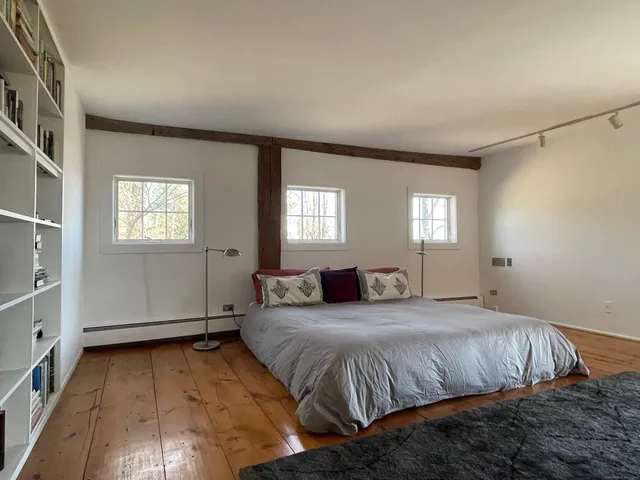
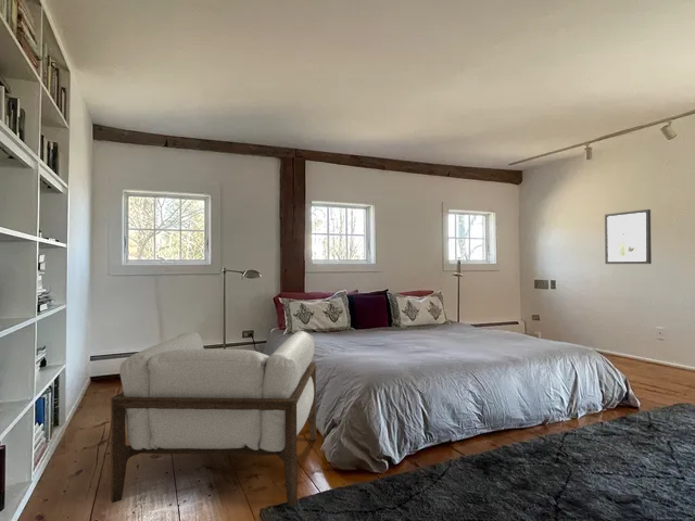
+ wall art (627, 238)
+ armchair (228, 402)
